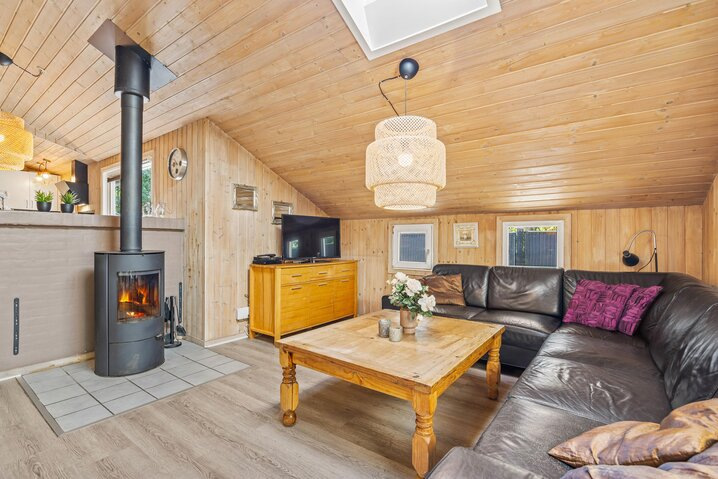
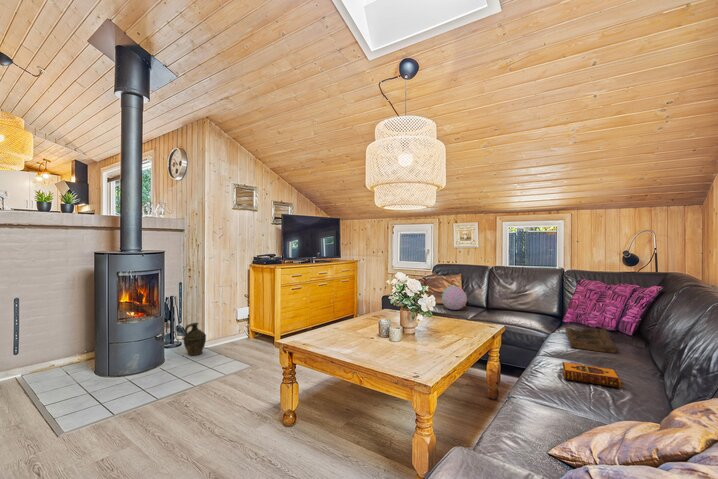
+ cushion (454, 297)
+ hardback book (589, 374)
+ ceramic jug (194, 338)
+ decorative tray (588, 337)
